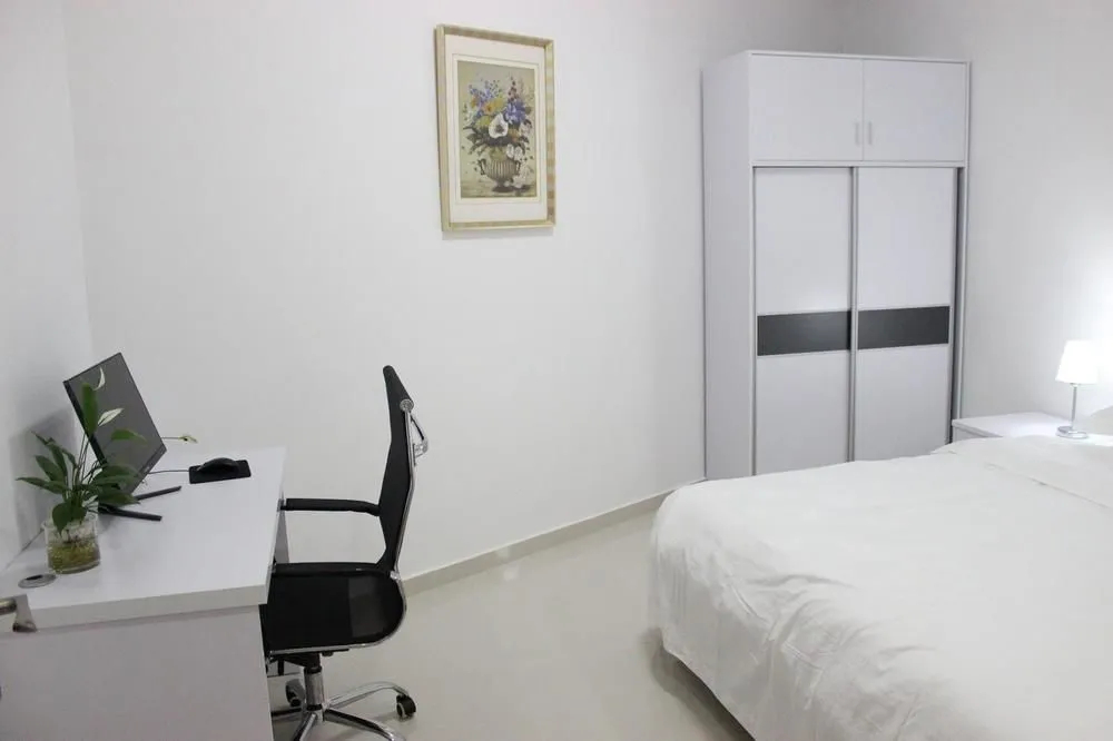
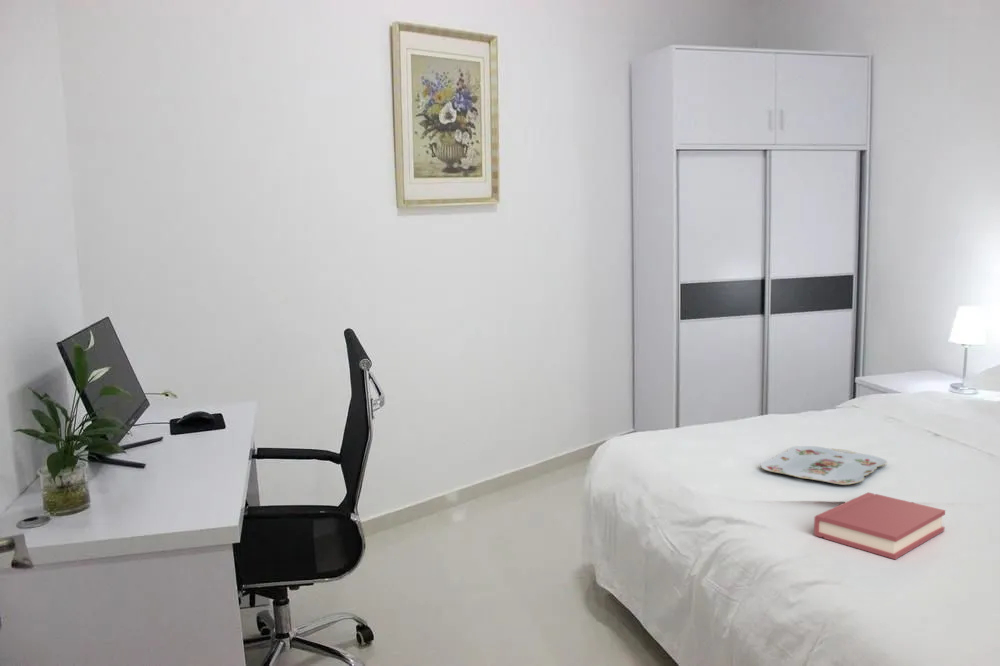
+ hardback book (879, 522)
+ serving tray (823, 464)
